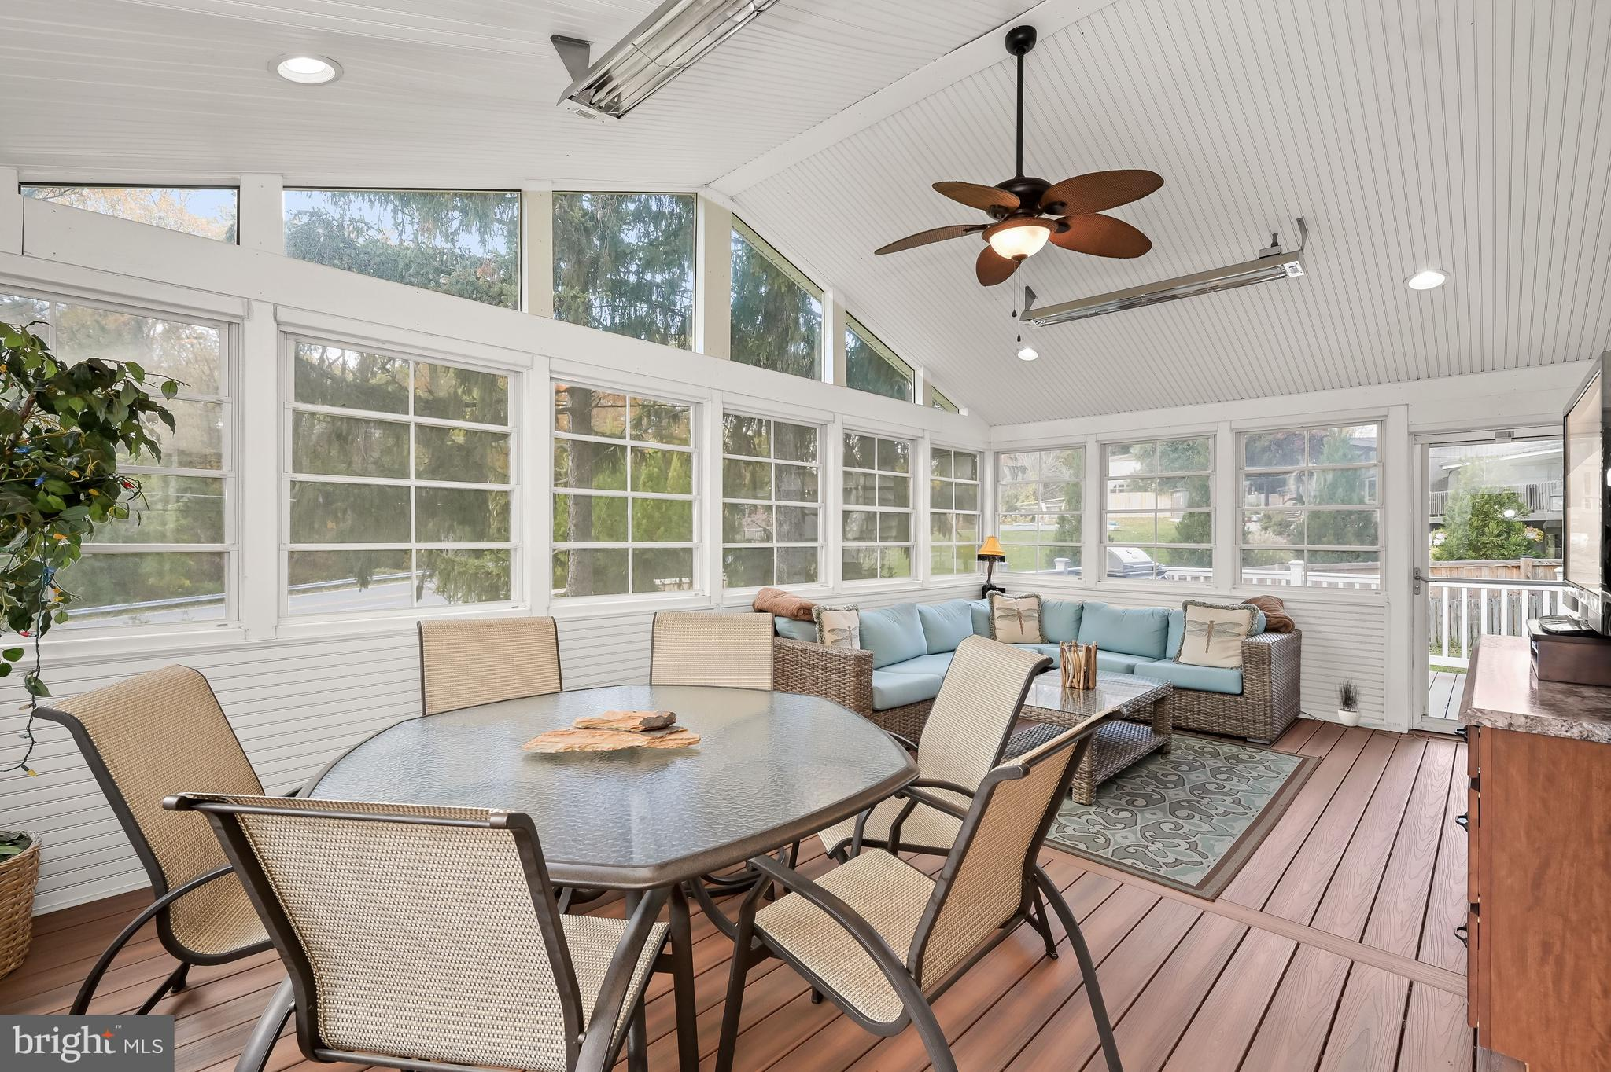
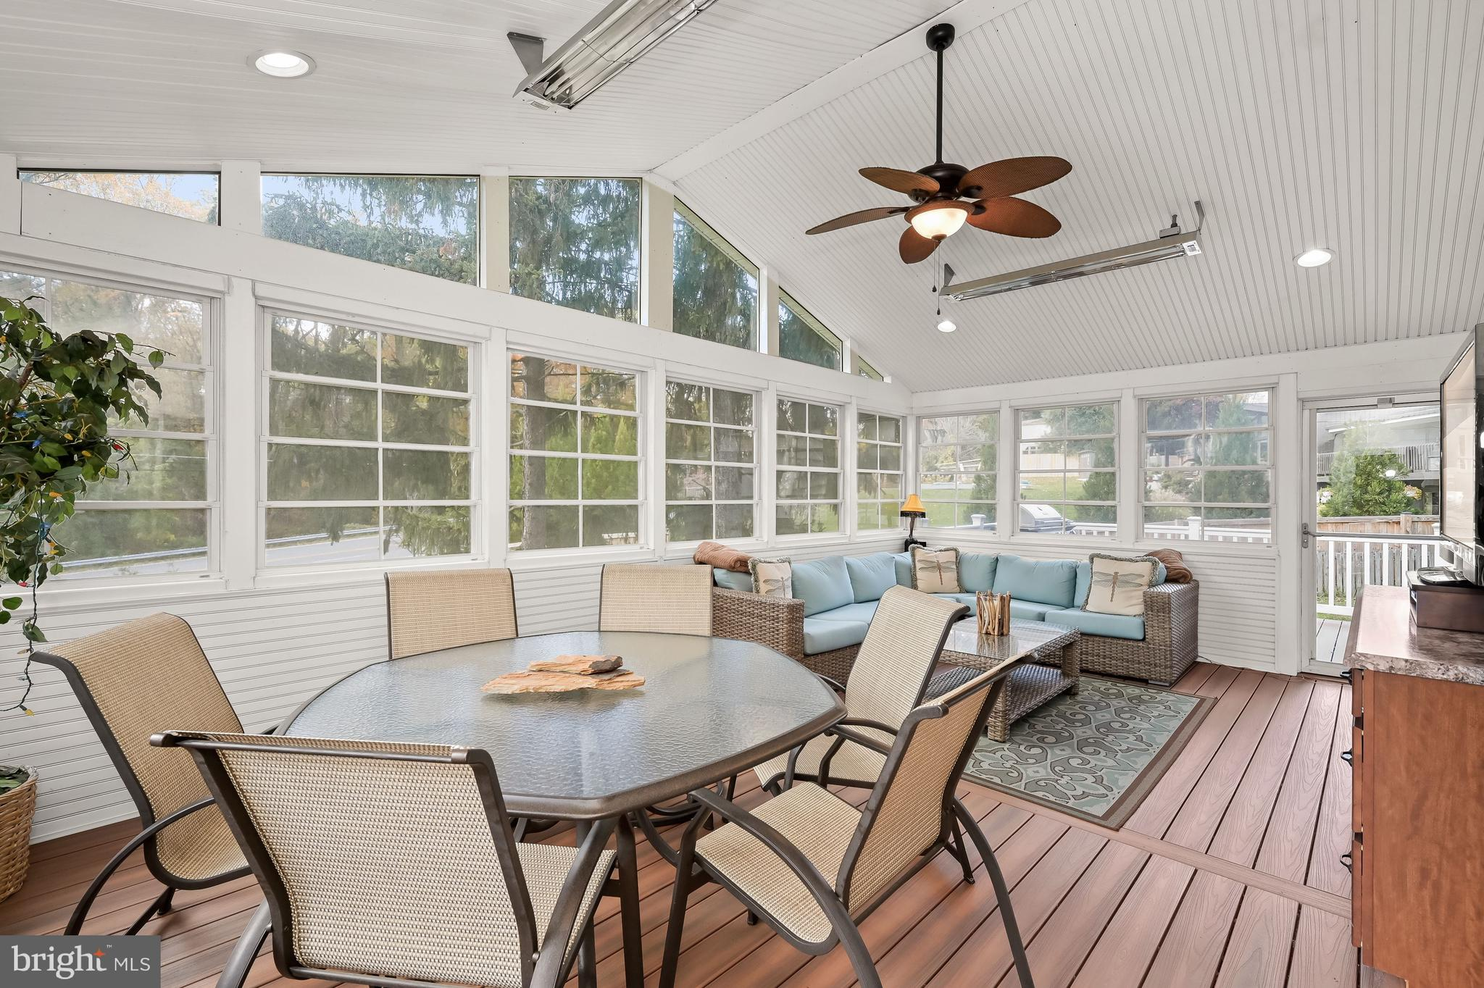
- potted plant (1361, 698)
